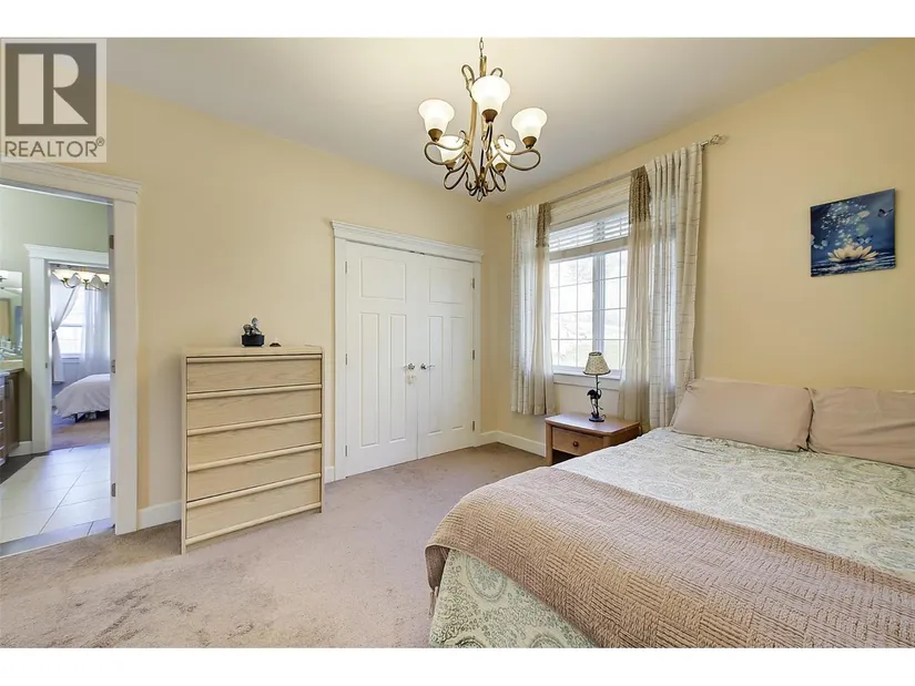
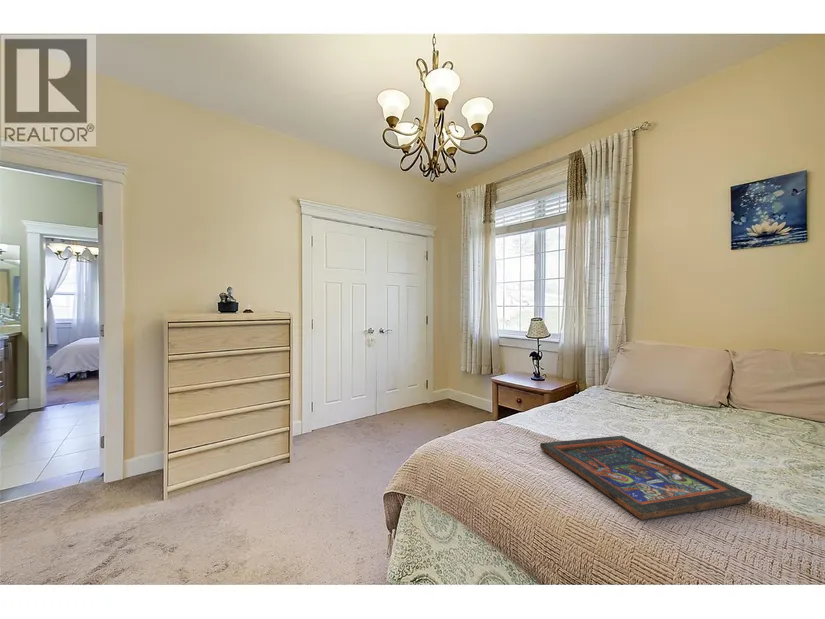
+ religious icon (629, 468)
